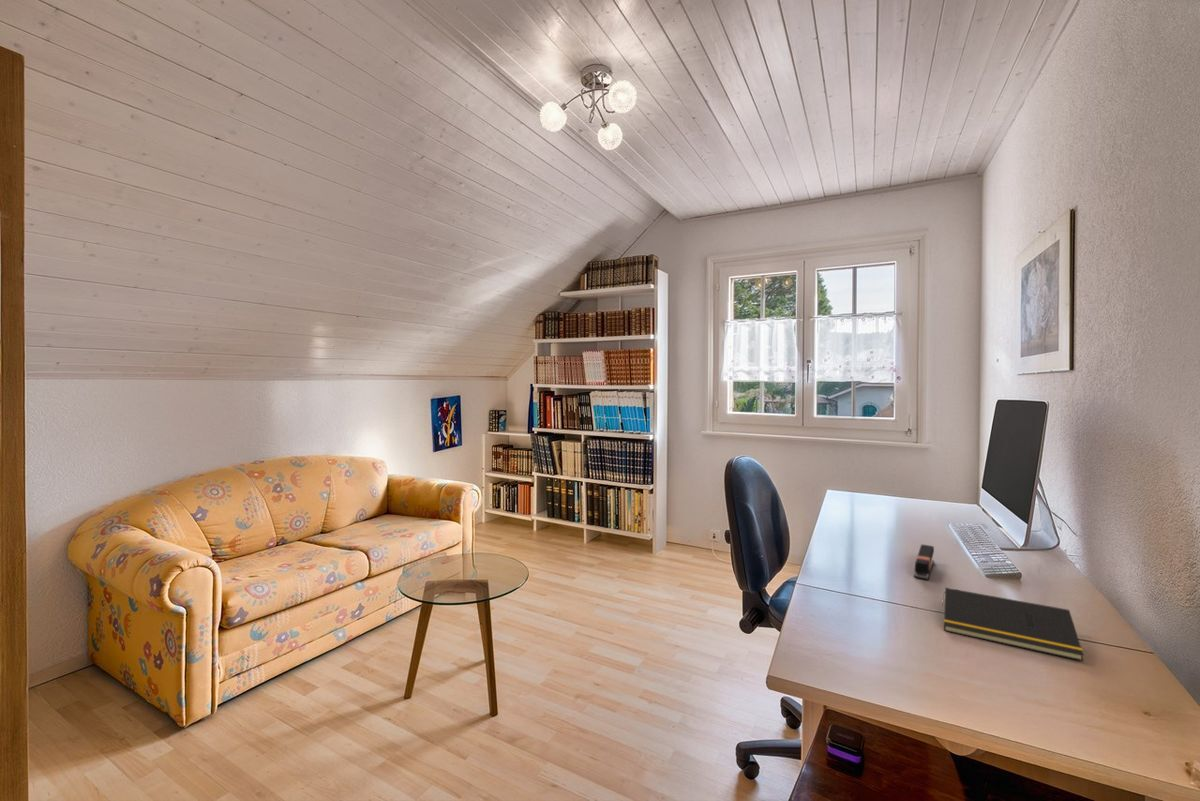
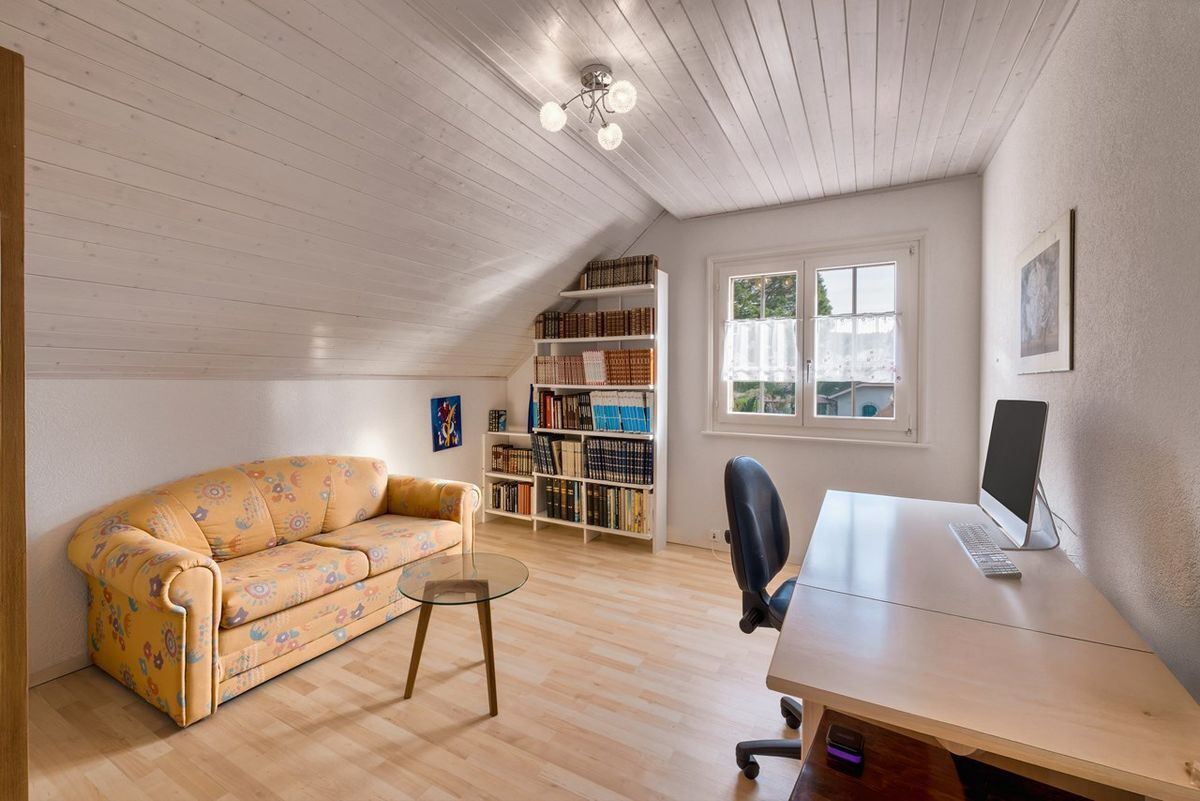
- stapler (924, 561)
- notepad (1006, 620)
